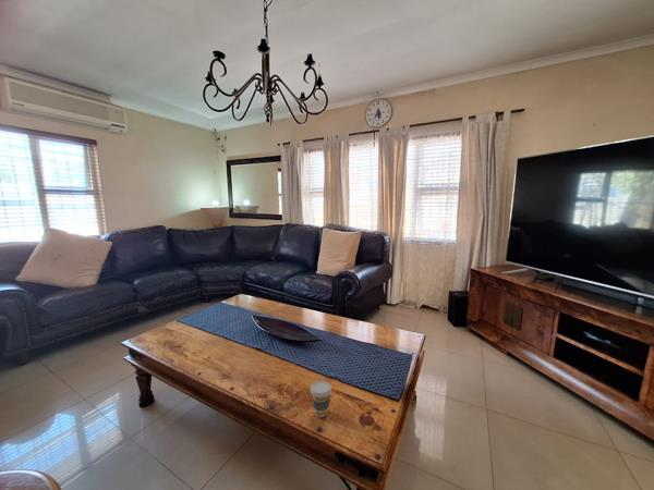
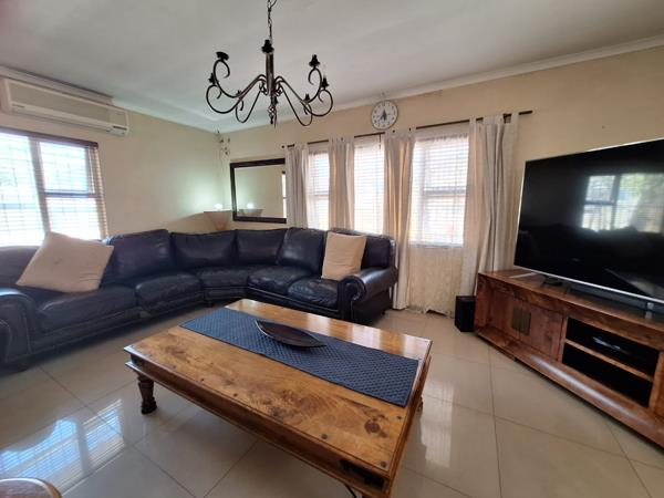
- coffee cup (320, 400)
